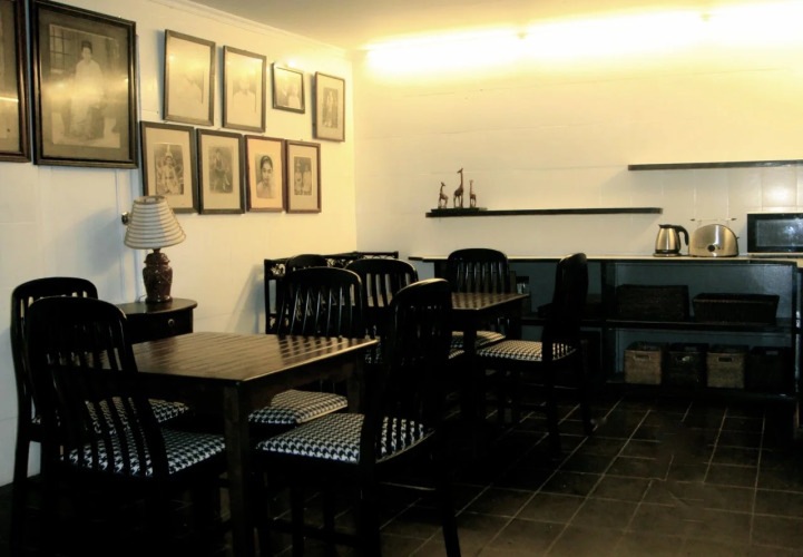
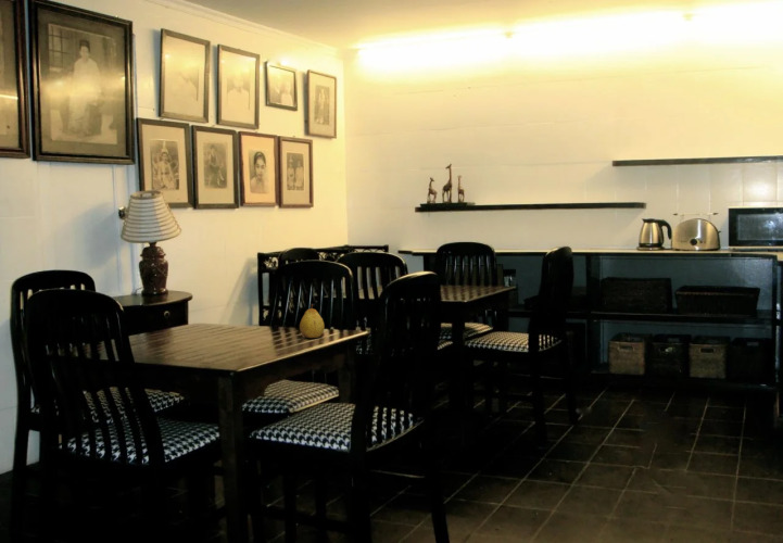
+ fruit (312, 320)
